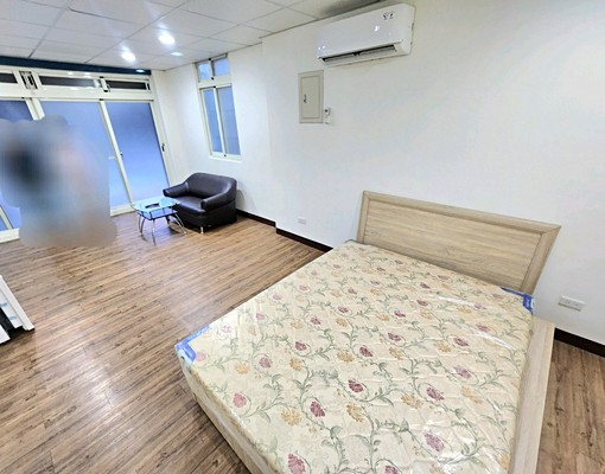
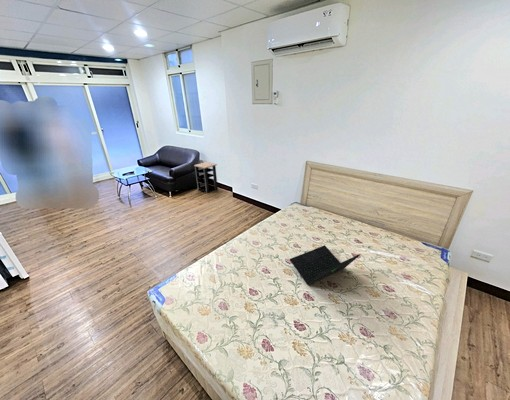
+ laptop (322, 260)
+ side table (206, 177)
